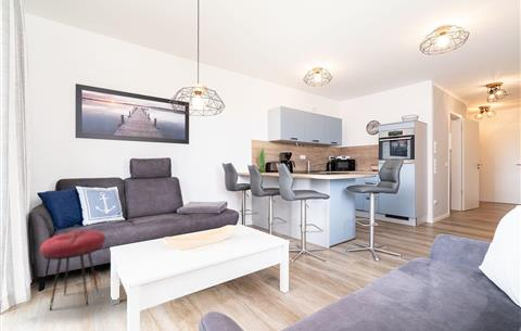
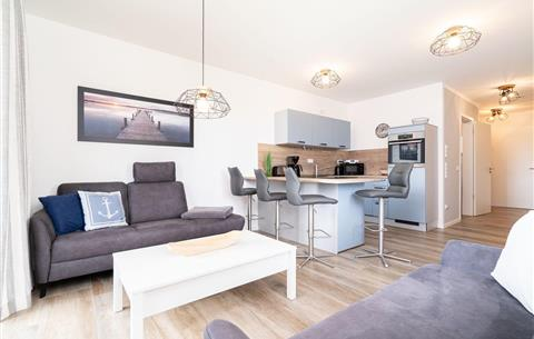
- stool (81, 267)
